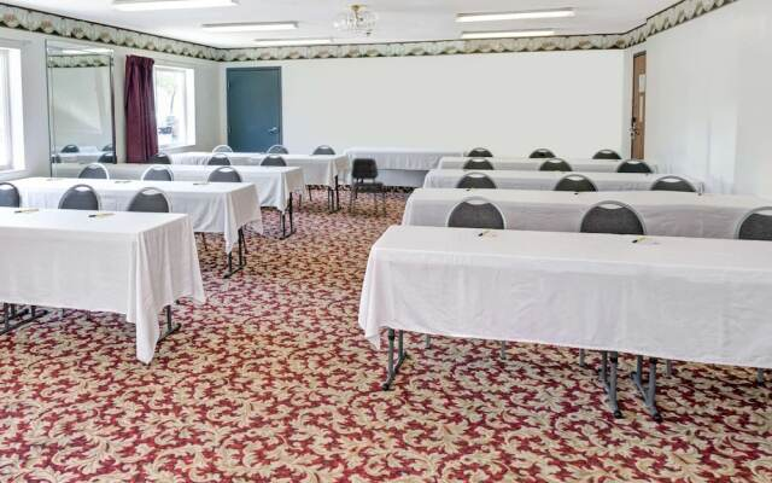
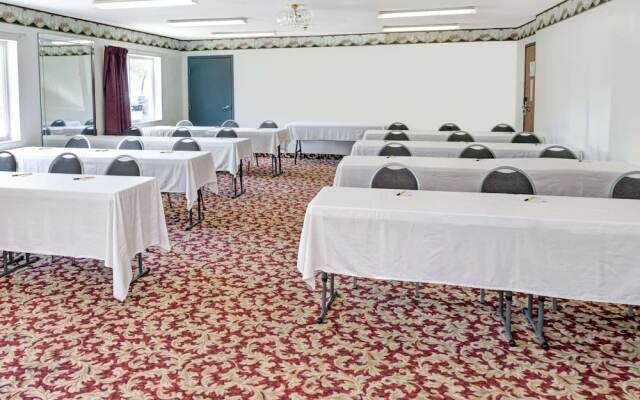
- chair (365, 186)
